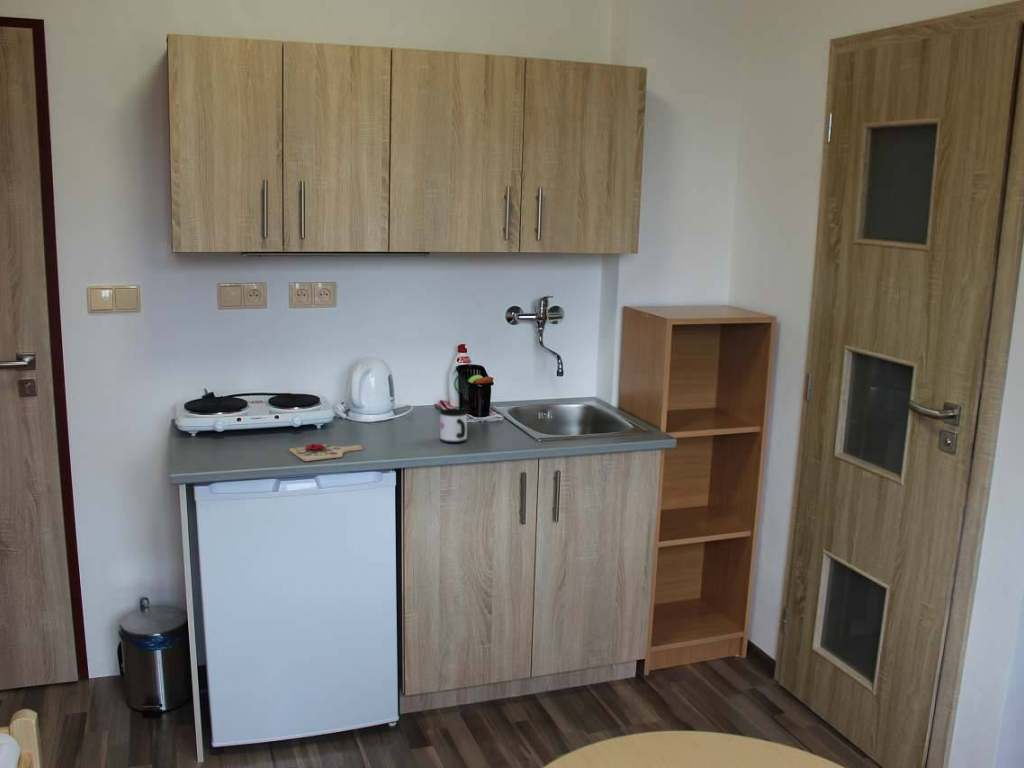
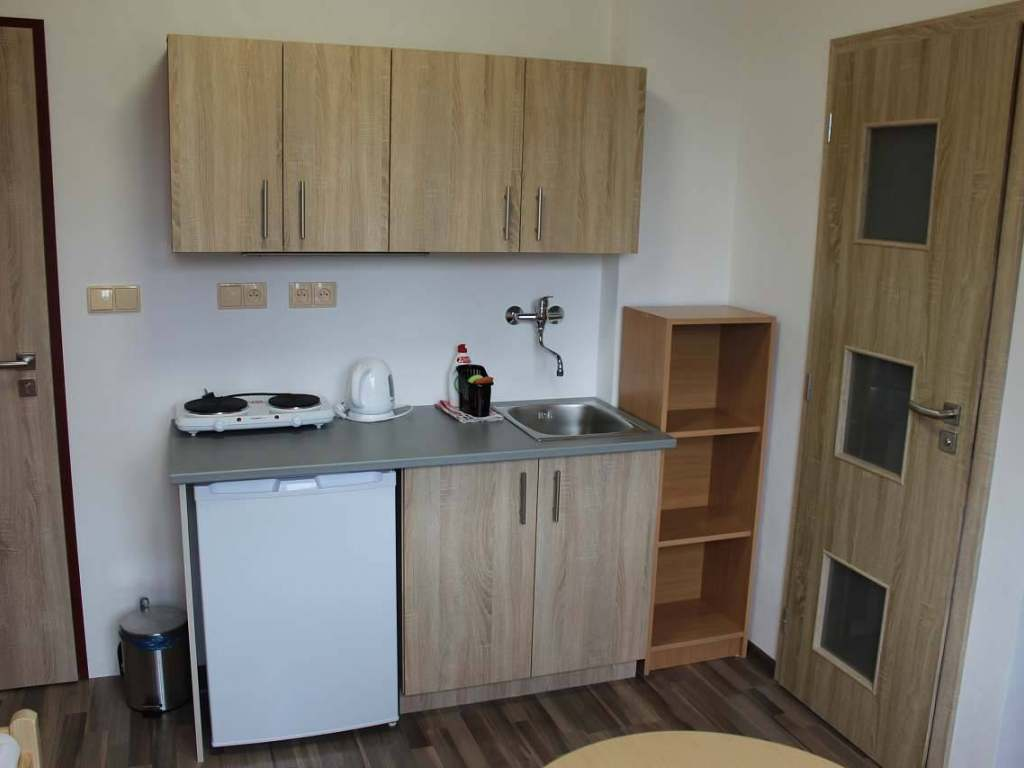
- cutting board (330, 448)
- mug (455, 426)
